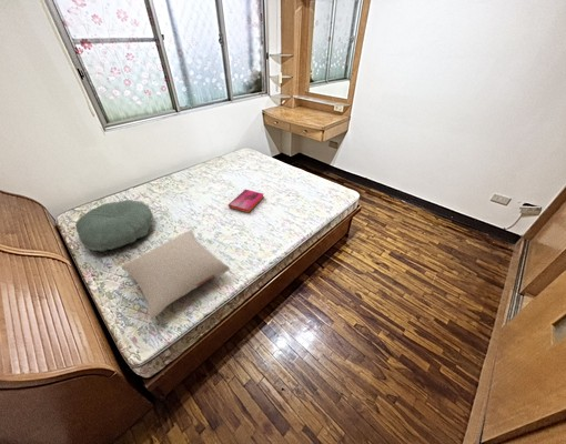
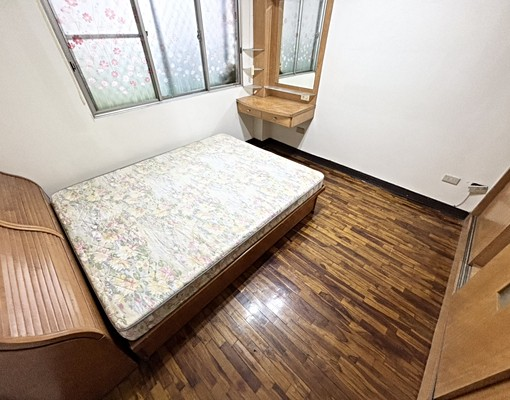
- hardback book (246, 200)
- pillow (117, 222)
- pillow (174, 266)
